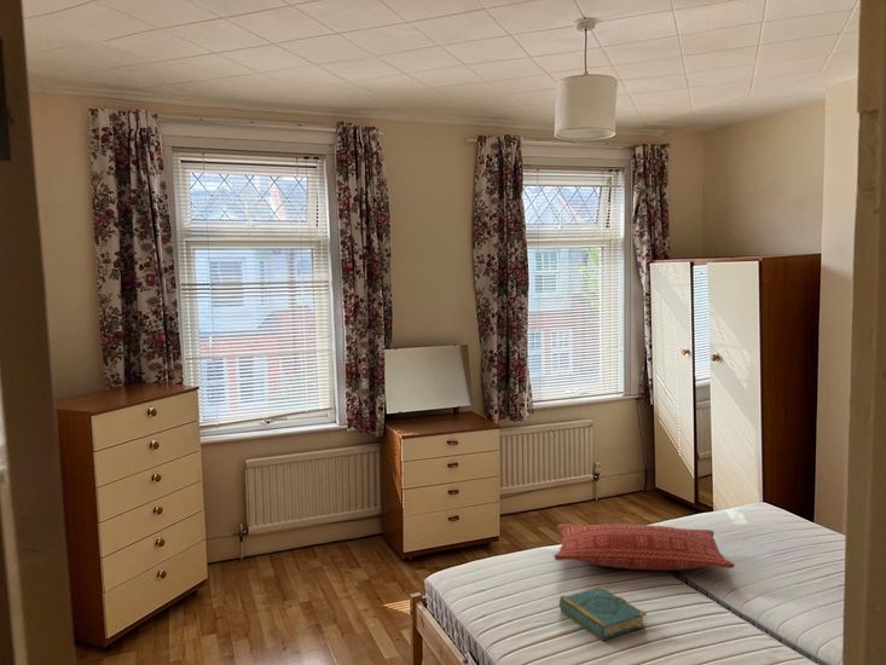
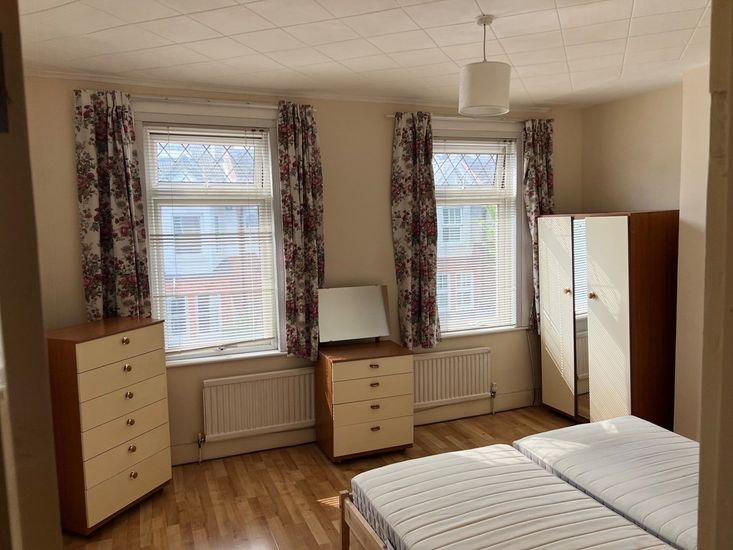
- book (602, 612)
- pillow (637, 545)
